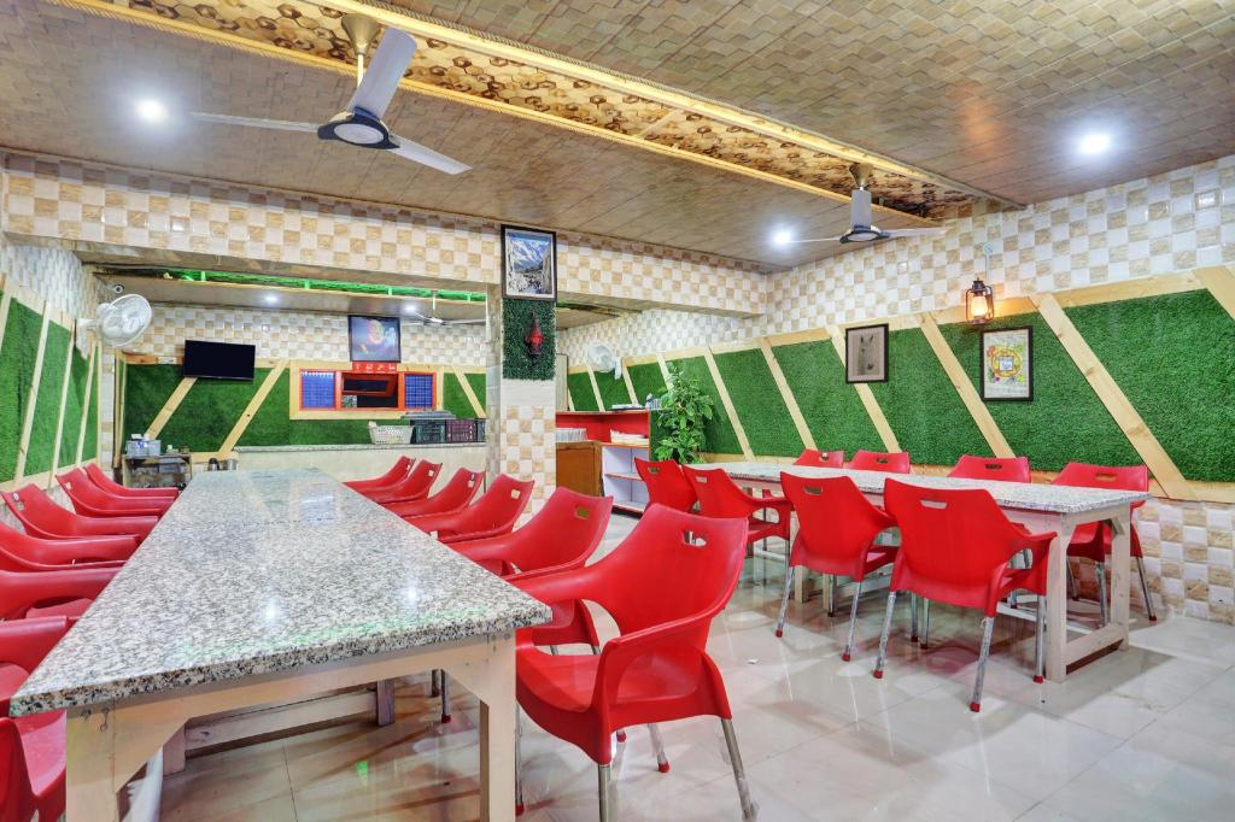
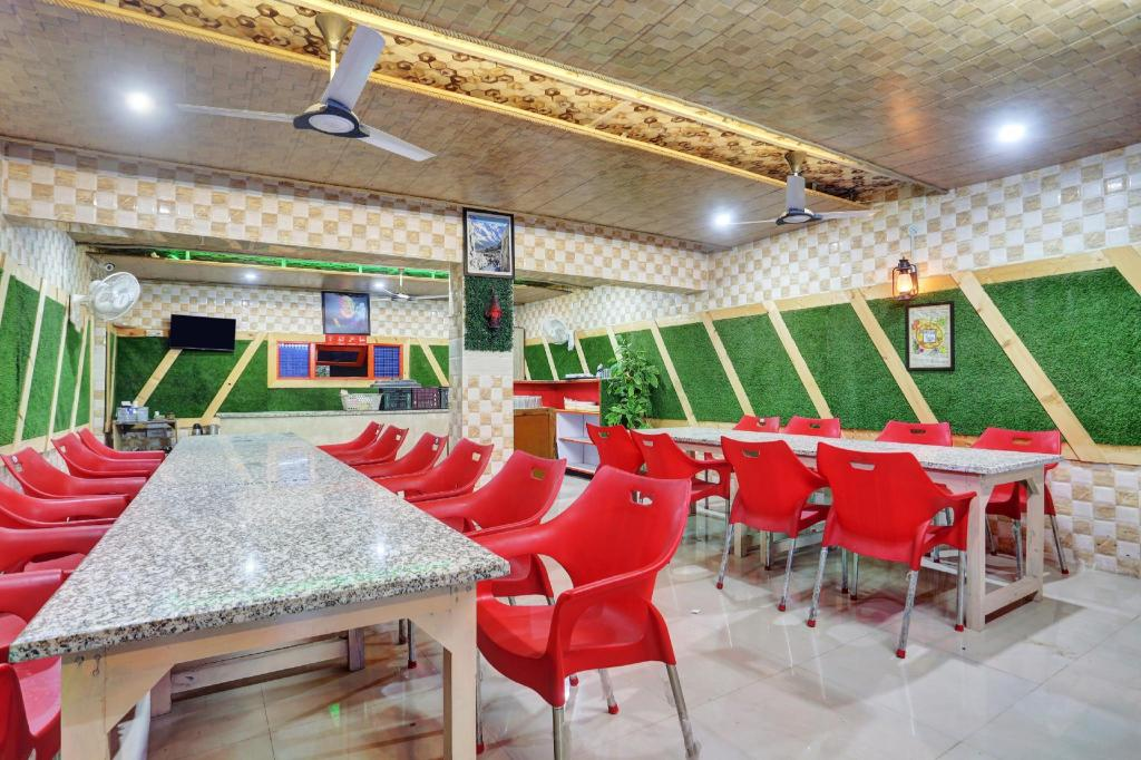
- wall art (866, 354)
